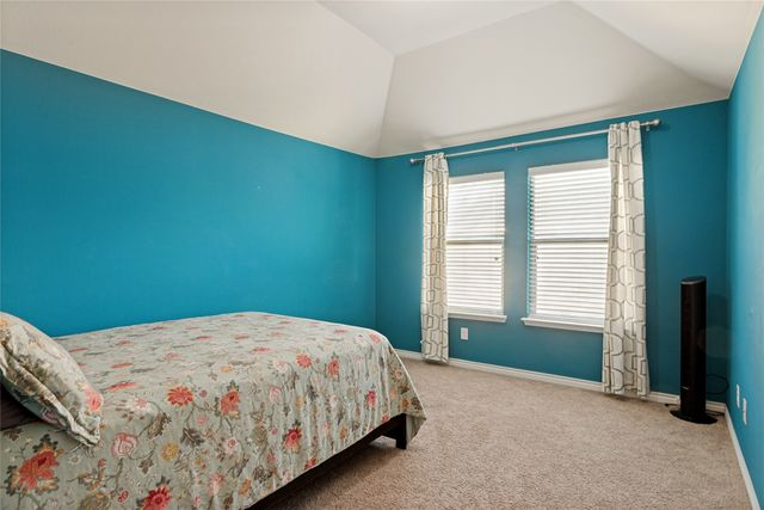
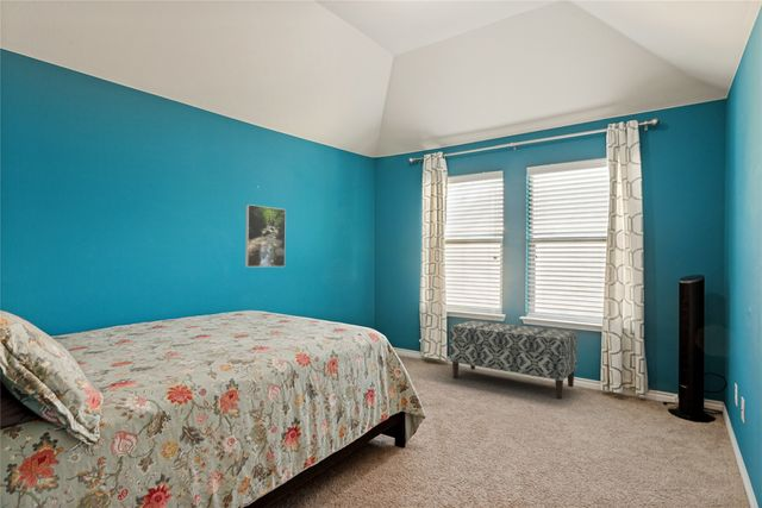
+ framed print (266, 237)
+ bench (511, 355)
